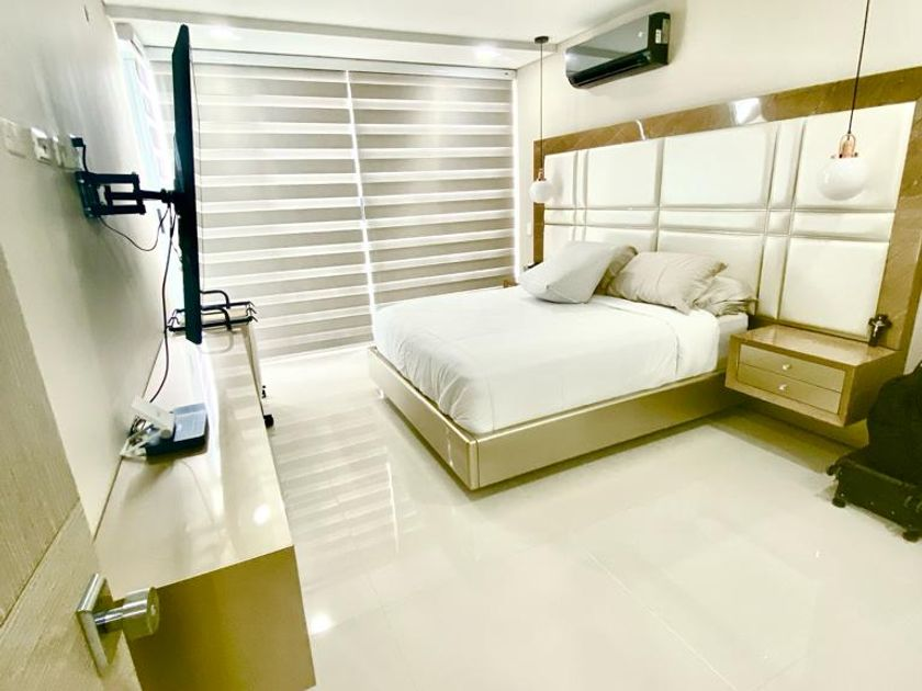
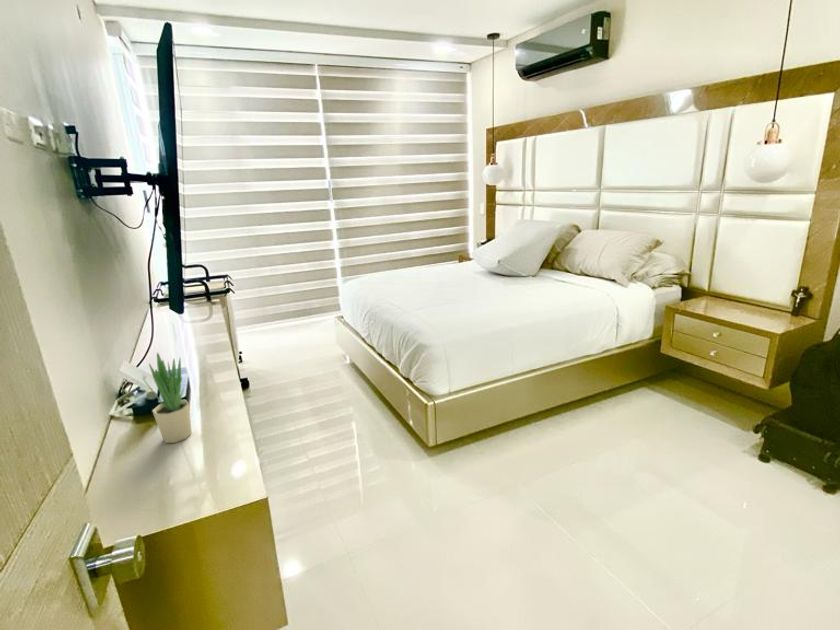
+ potted plant (171, 393)
